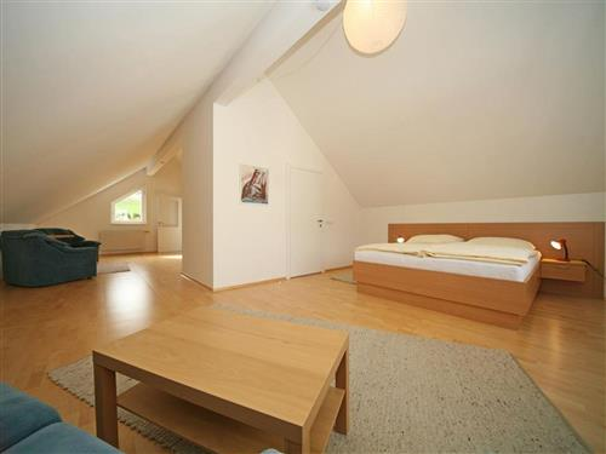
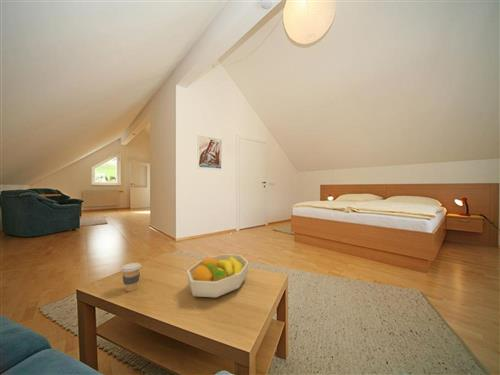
+ coffee cup (131, 277)
+ fruit bowl (219, 271)
